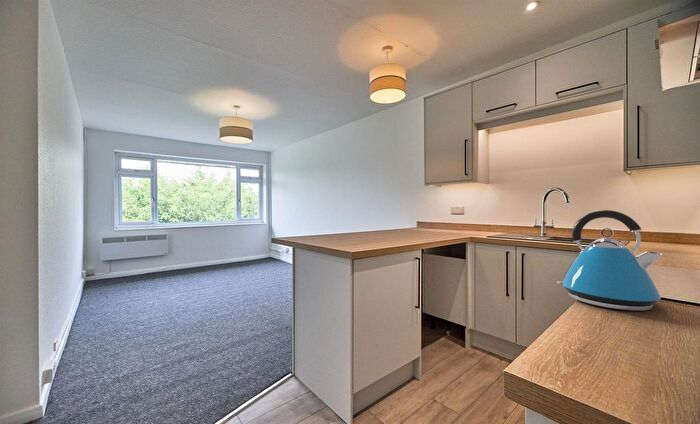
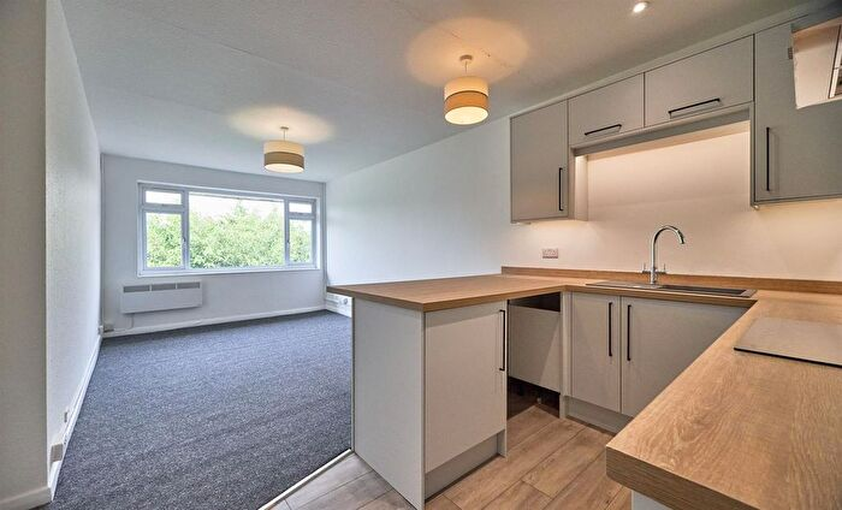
- kettle (603, 254)
